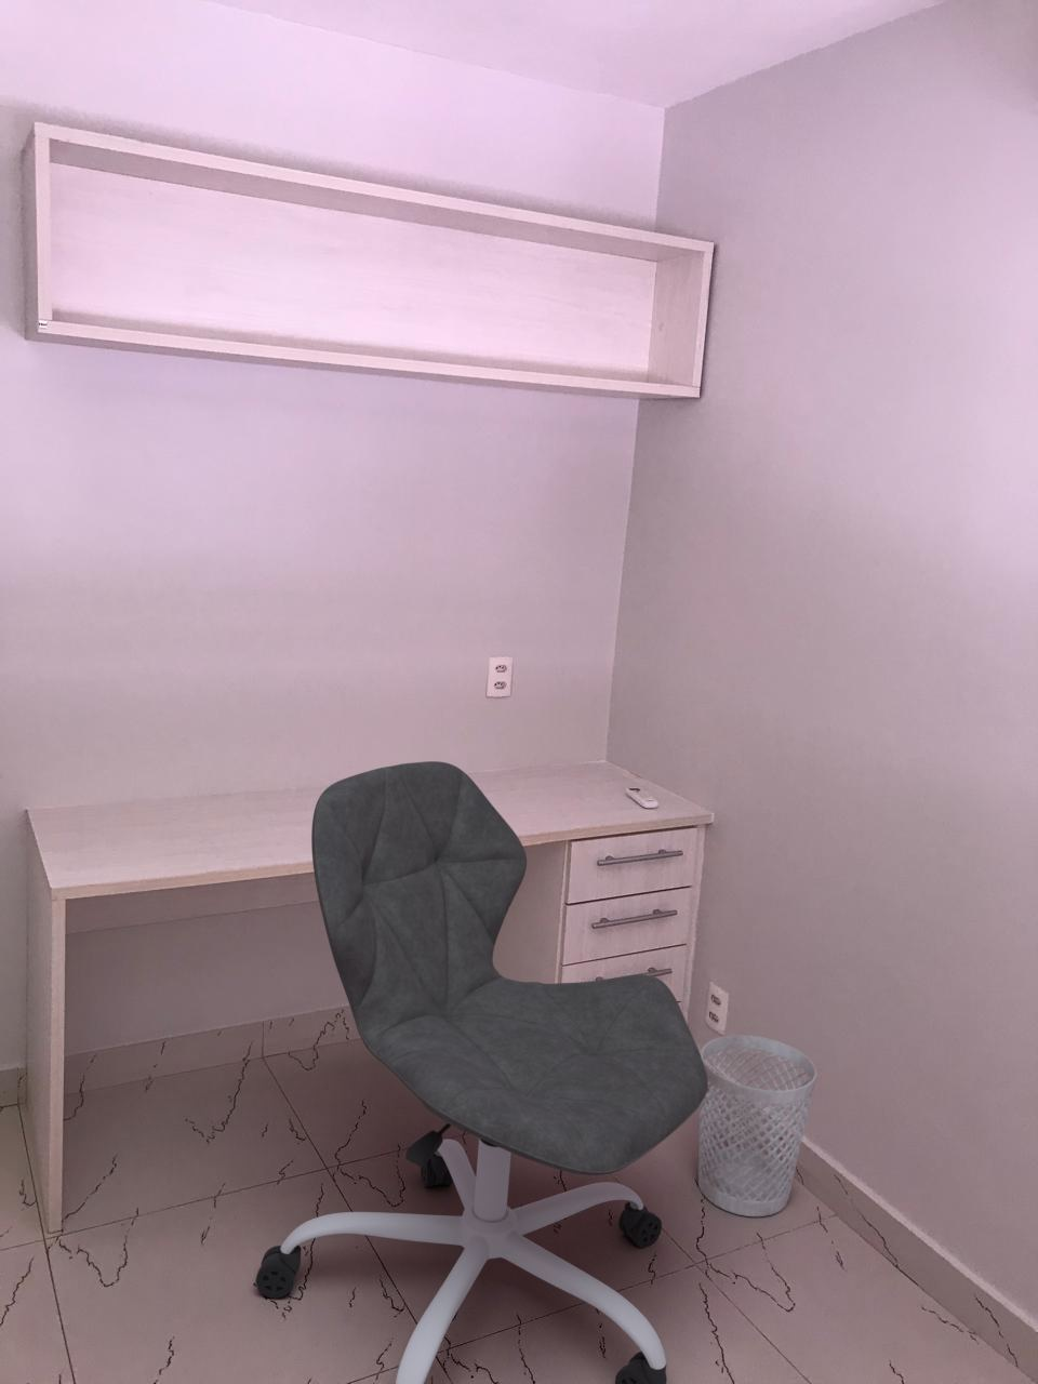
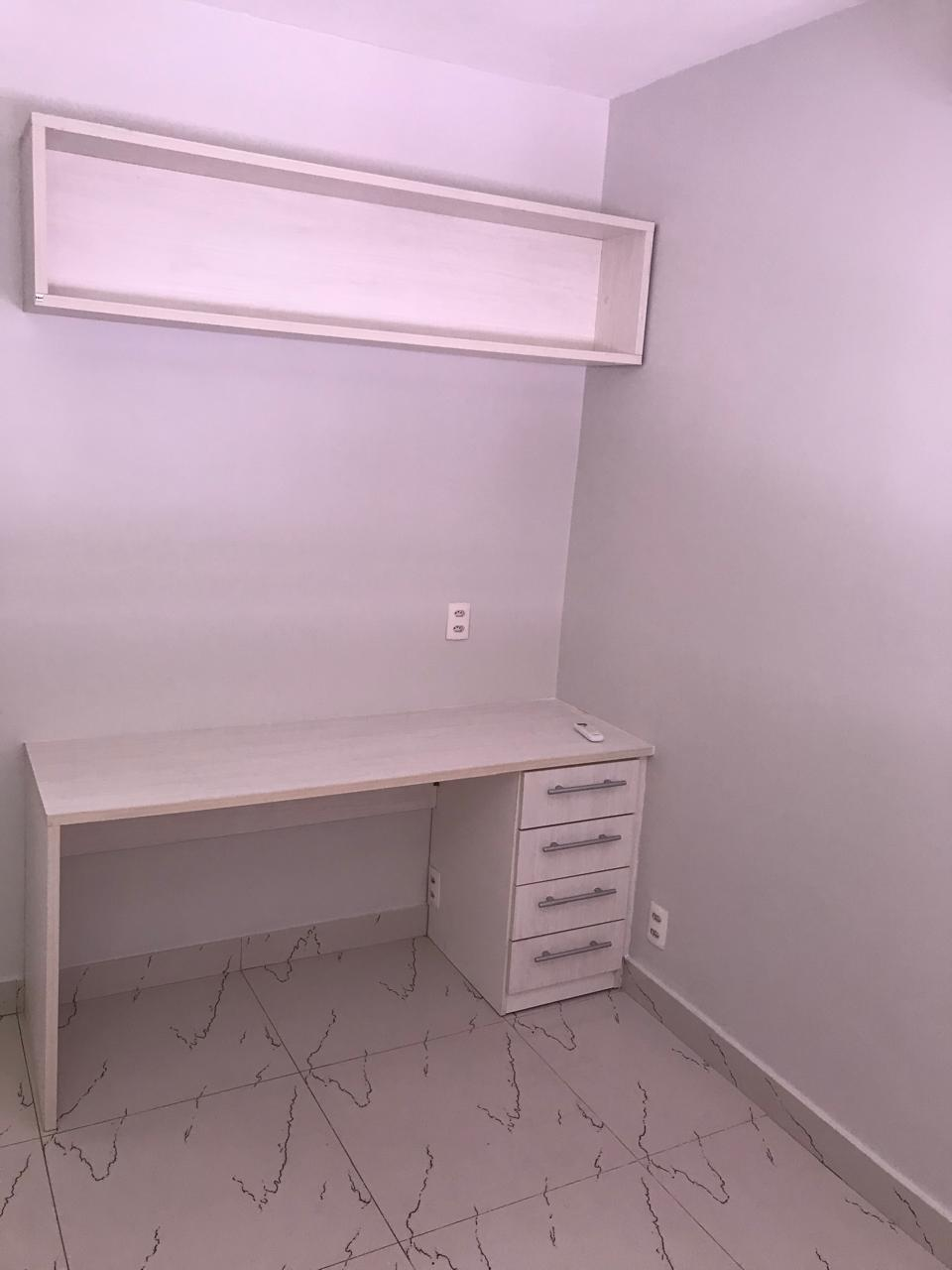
- wastebasket (750, 1126)
- office chair (491, 1059)
